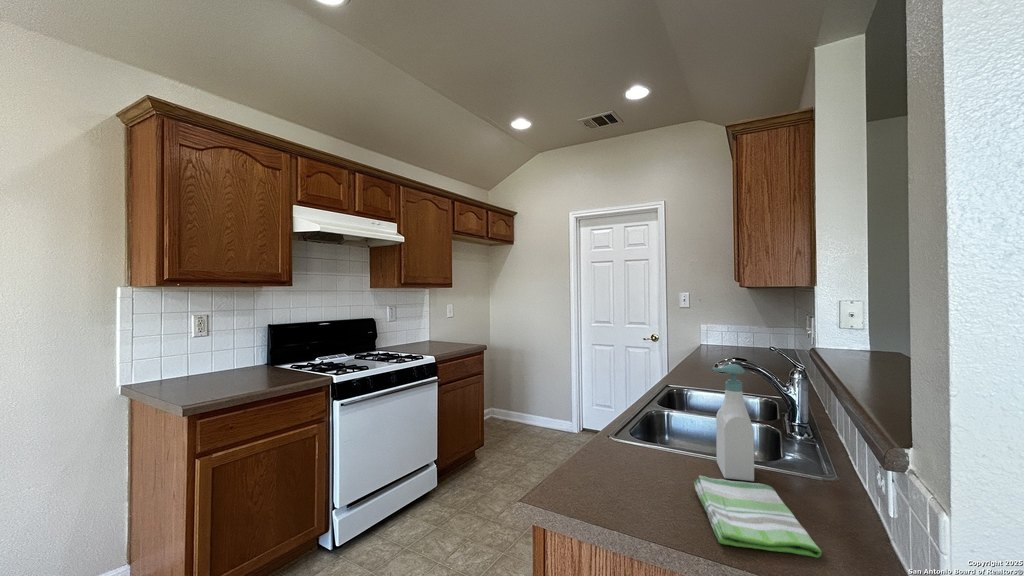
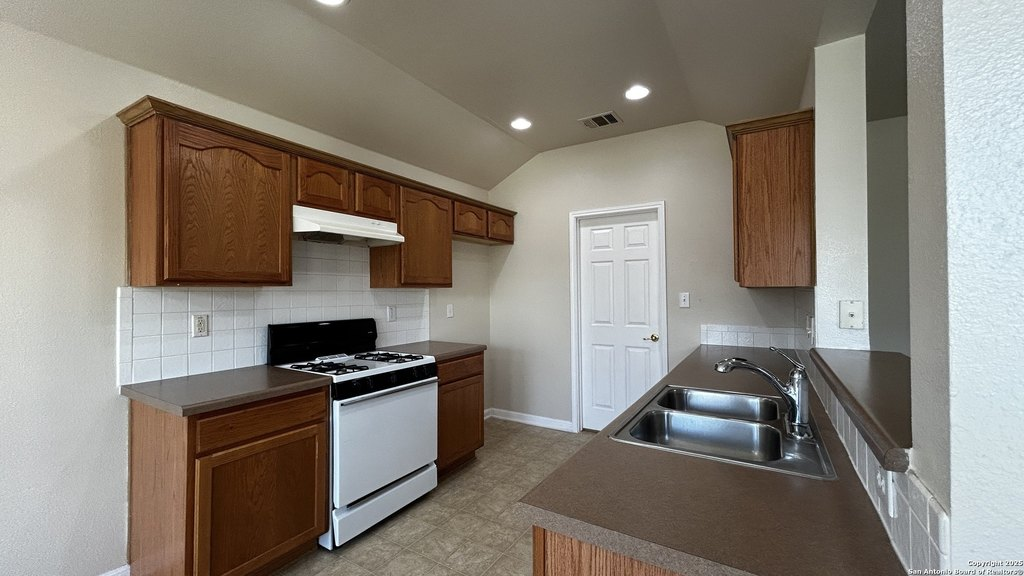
- soap bottle (730, 417)
- dish towel (749, 510)
